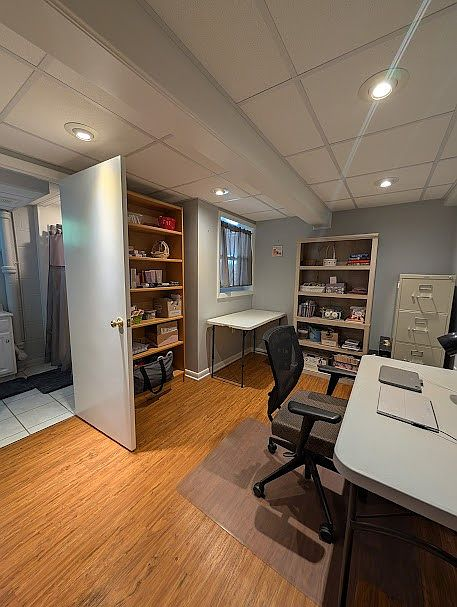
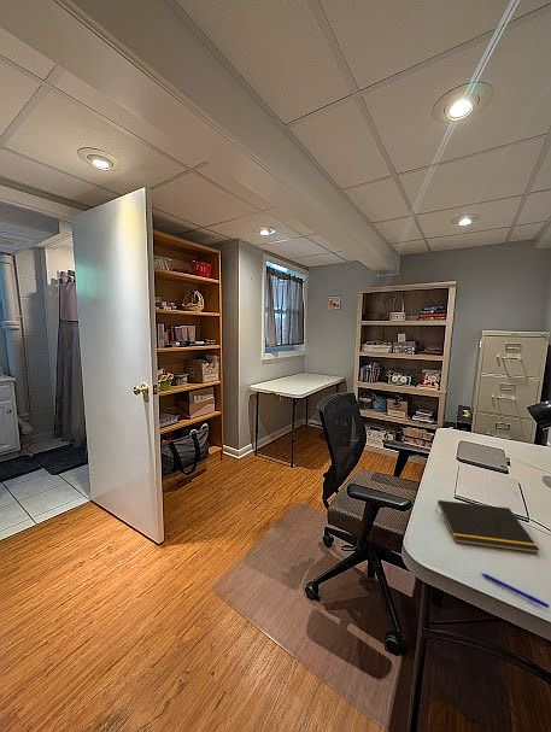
+ notepad (483, 523)
+ pen (511, 588)
